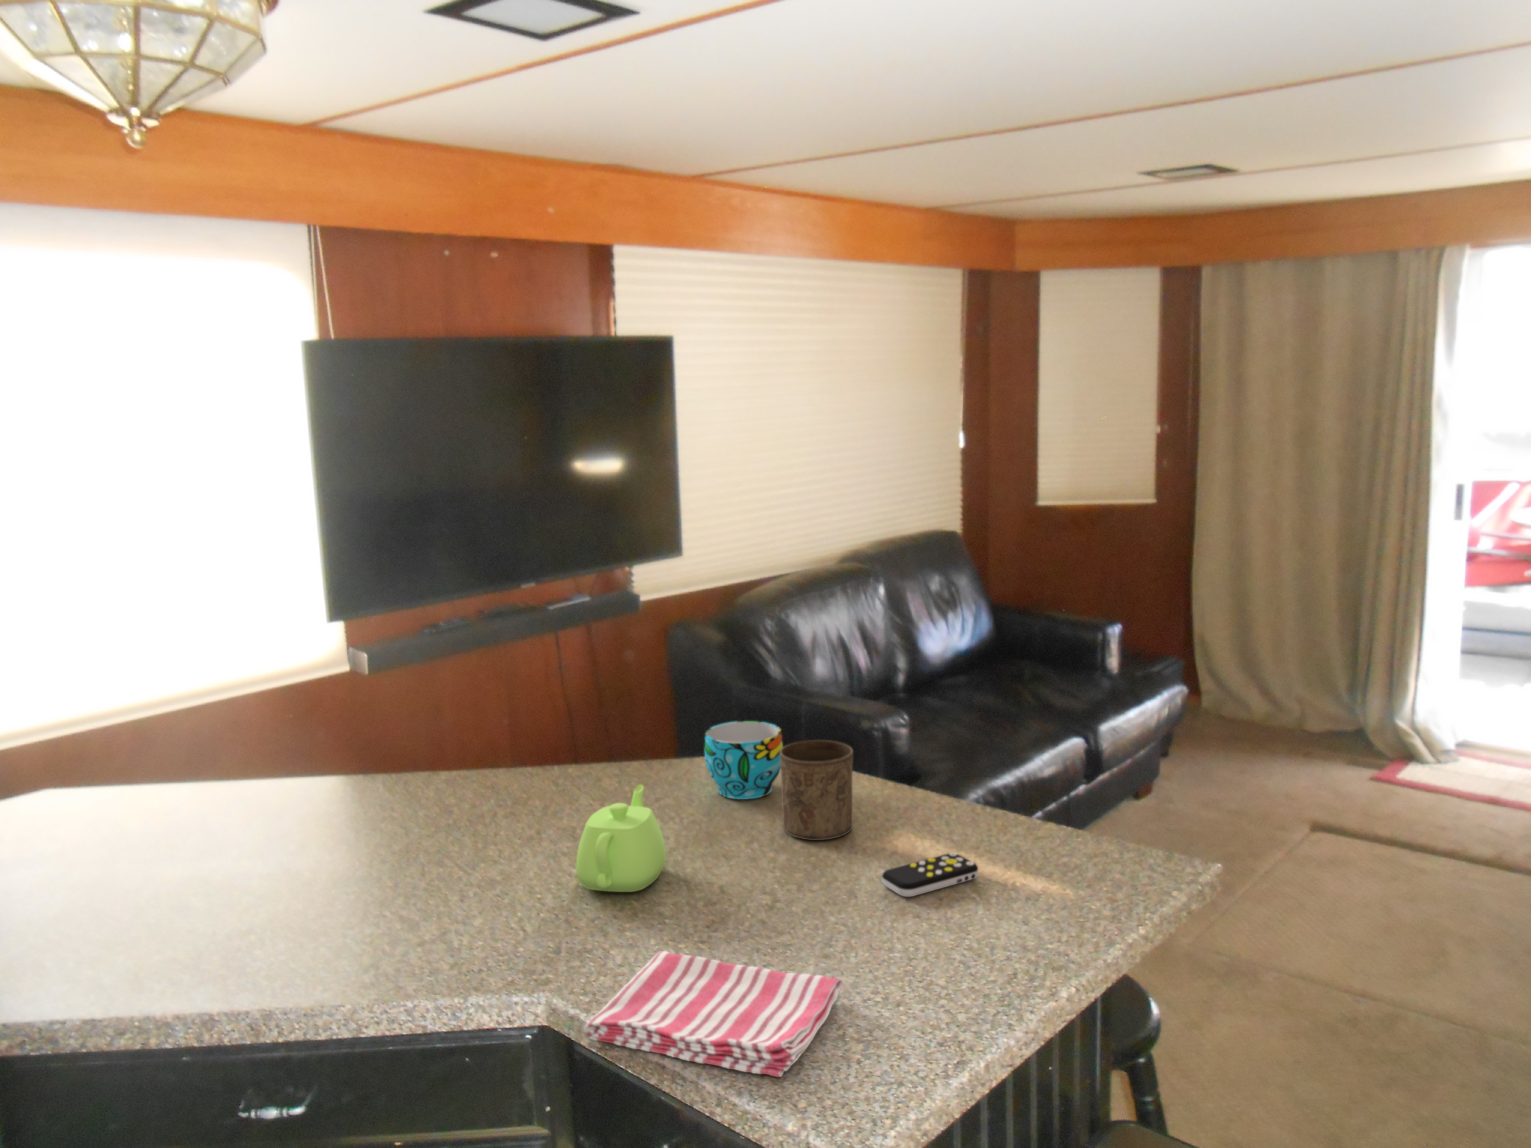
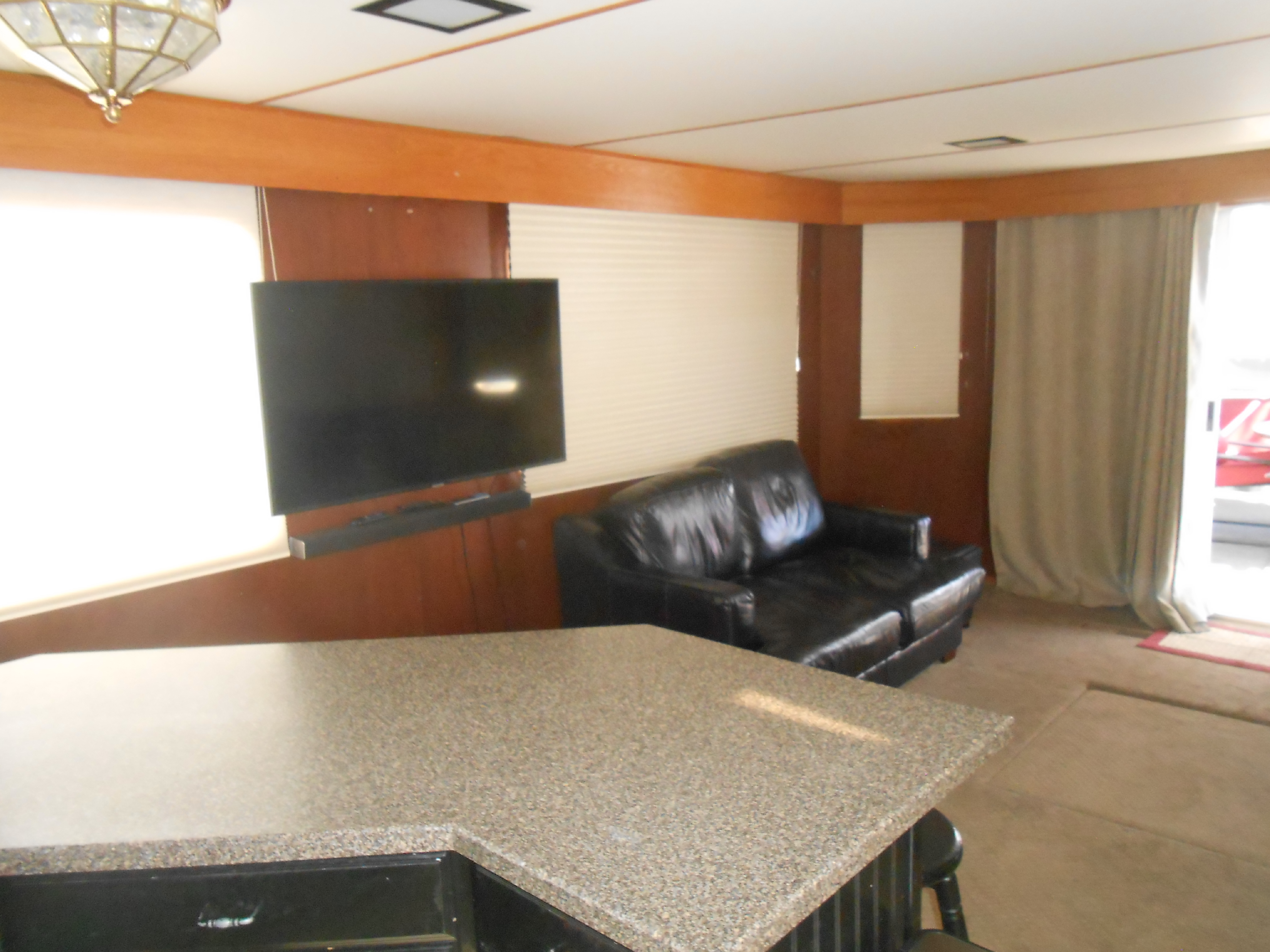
- remote control (931, 874)
- cup (740, 761)
- dish towel (716, 1003)
- cup (817, 789)
- teapot (623, 839)
